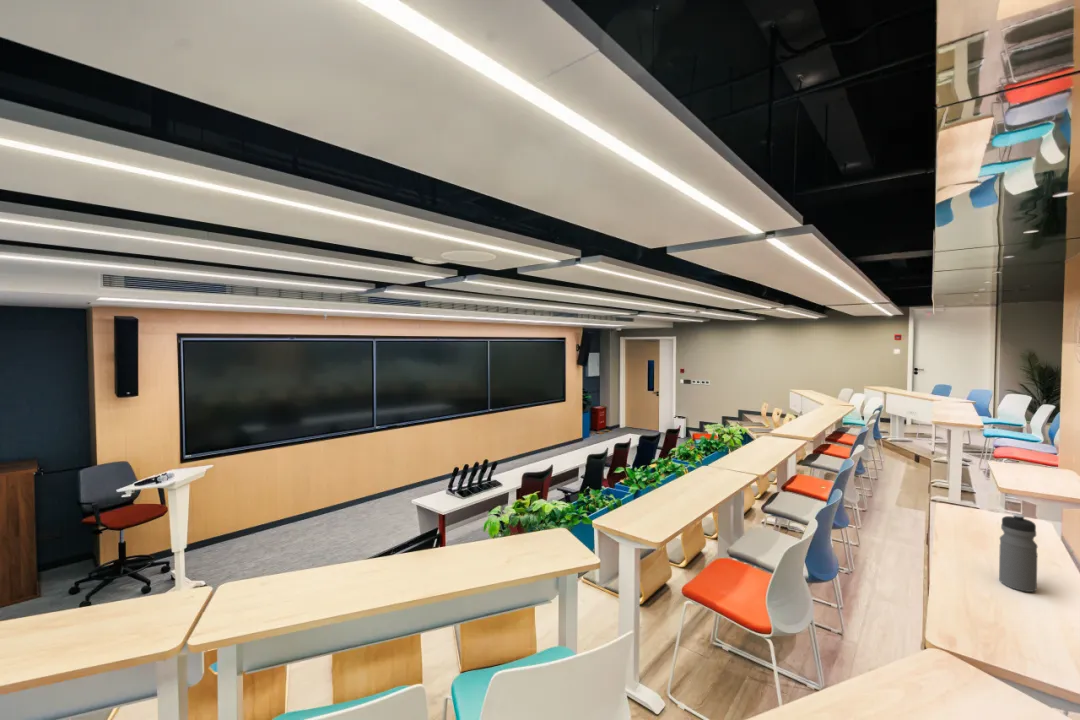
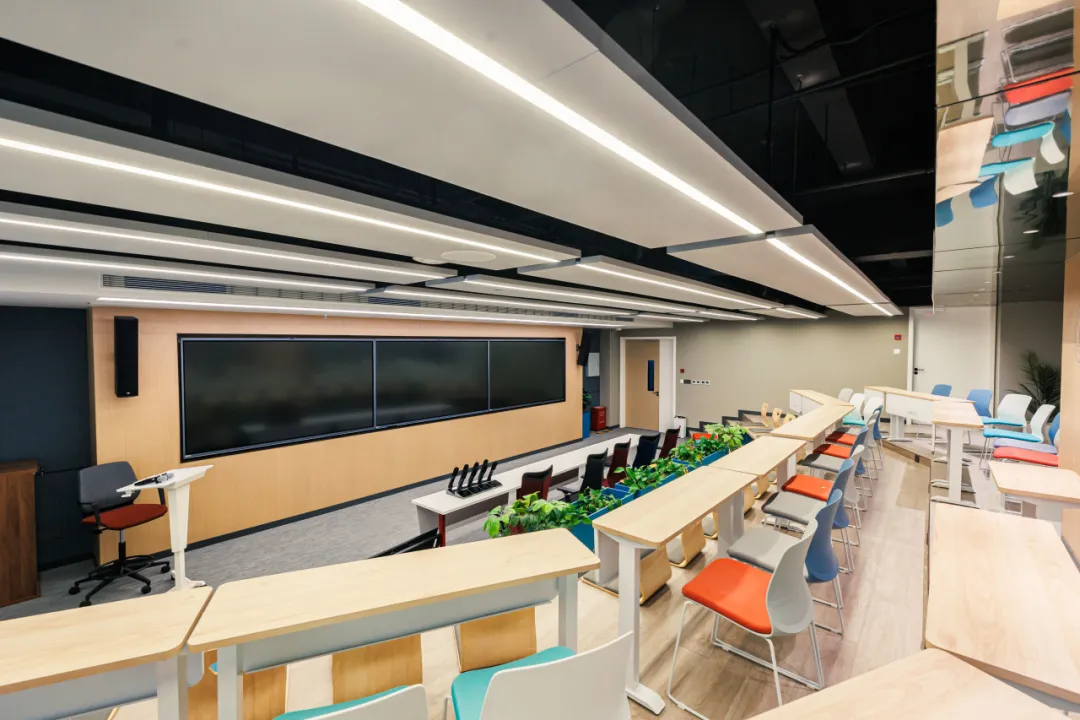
- water bottle (1018, 550)
